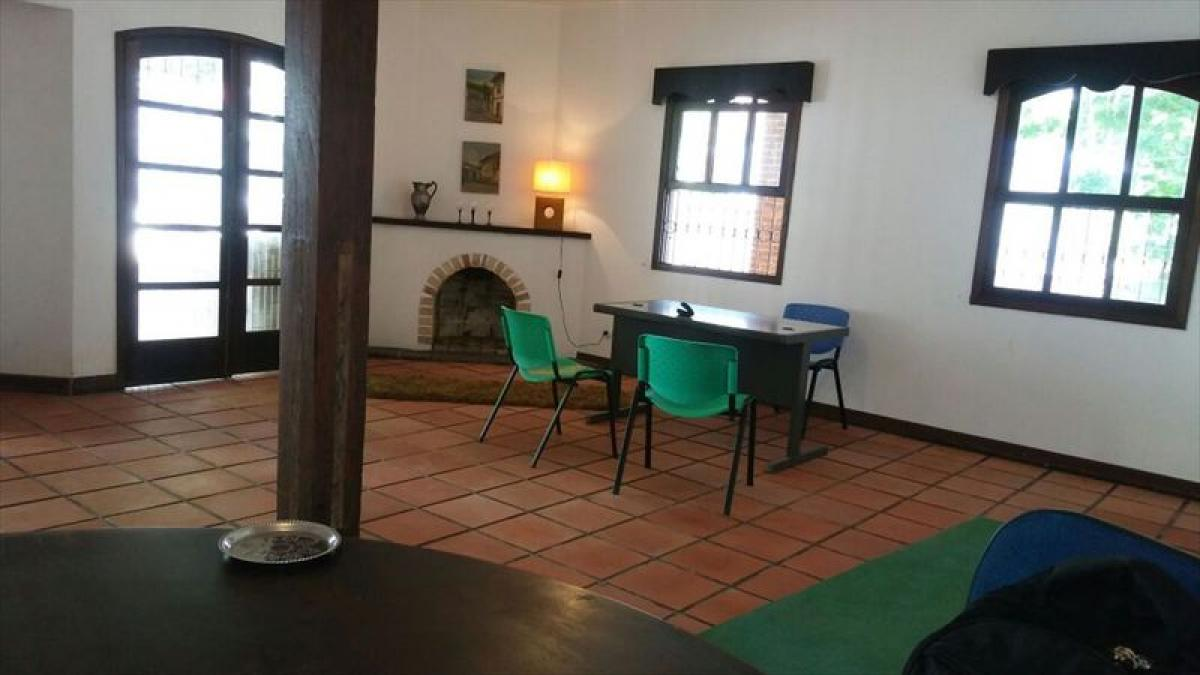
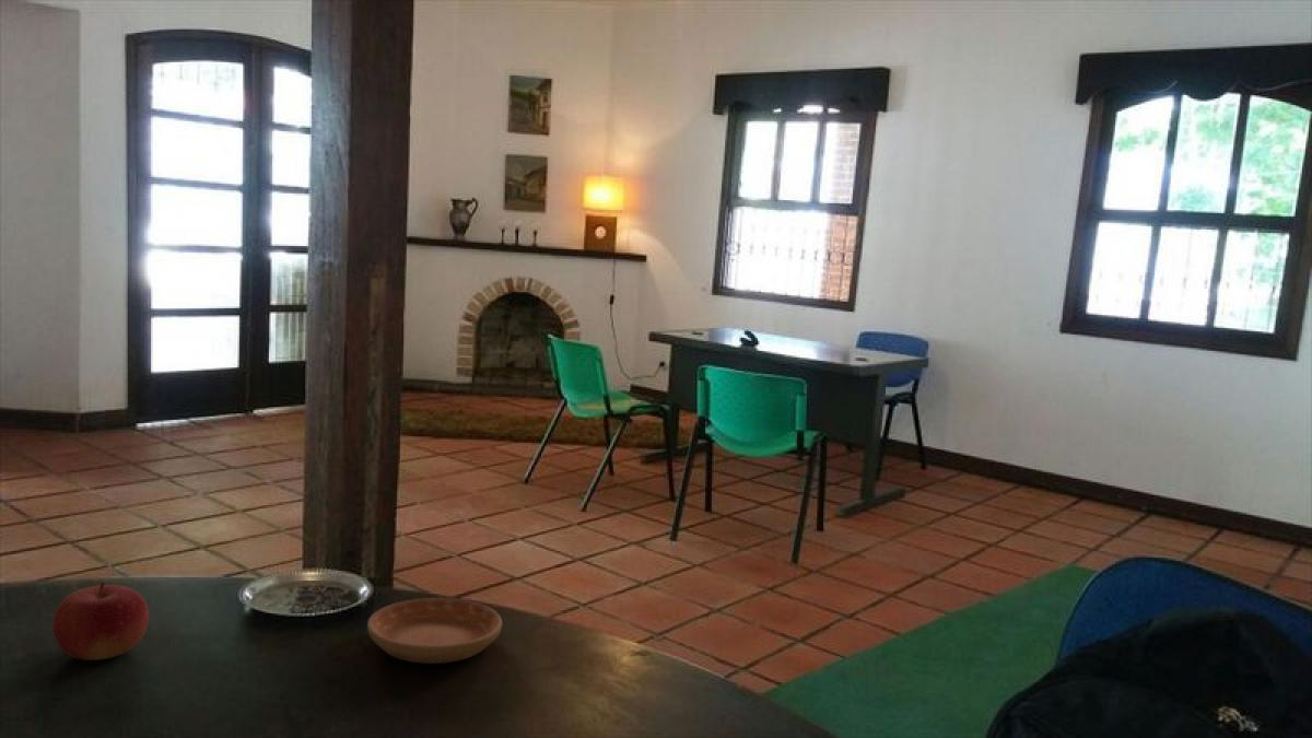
+ fruit (101, 618)
+ saucer (435, 631)
